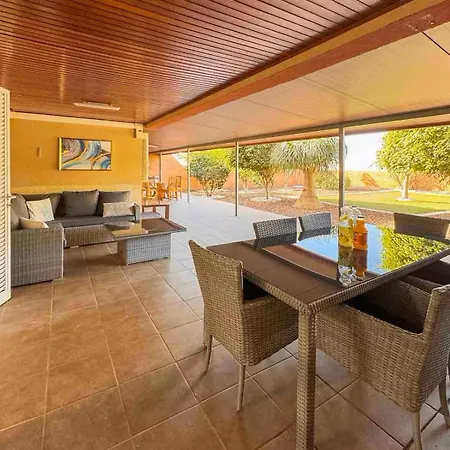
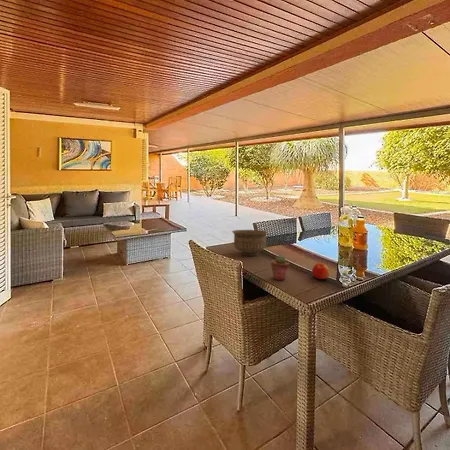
+ potted succulent (279, 266)
+ bowl (249, 242)
+ apple (320, 270)
